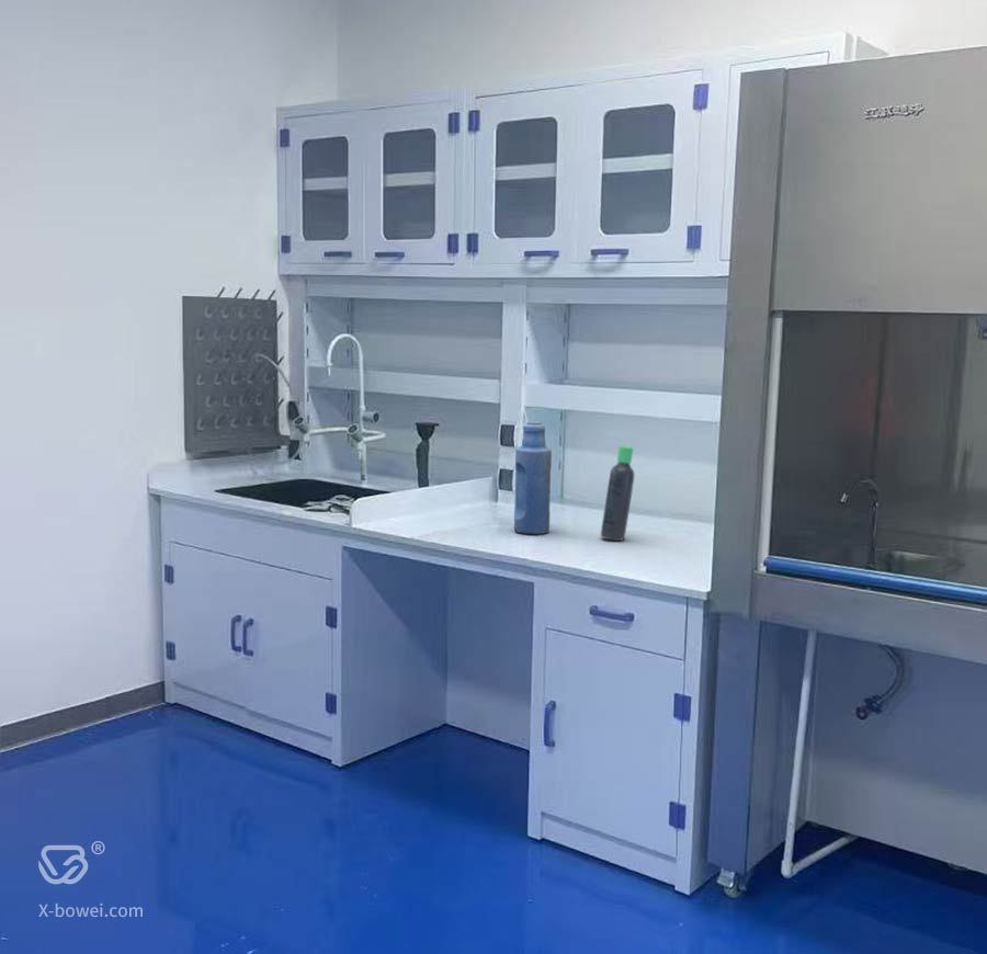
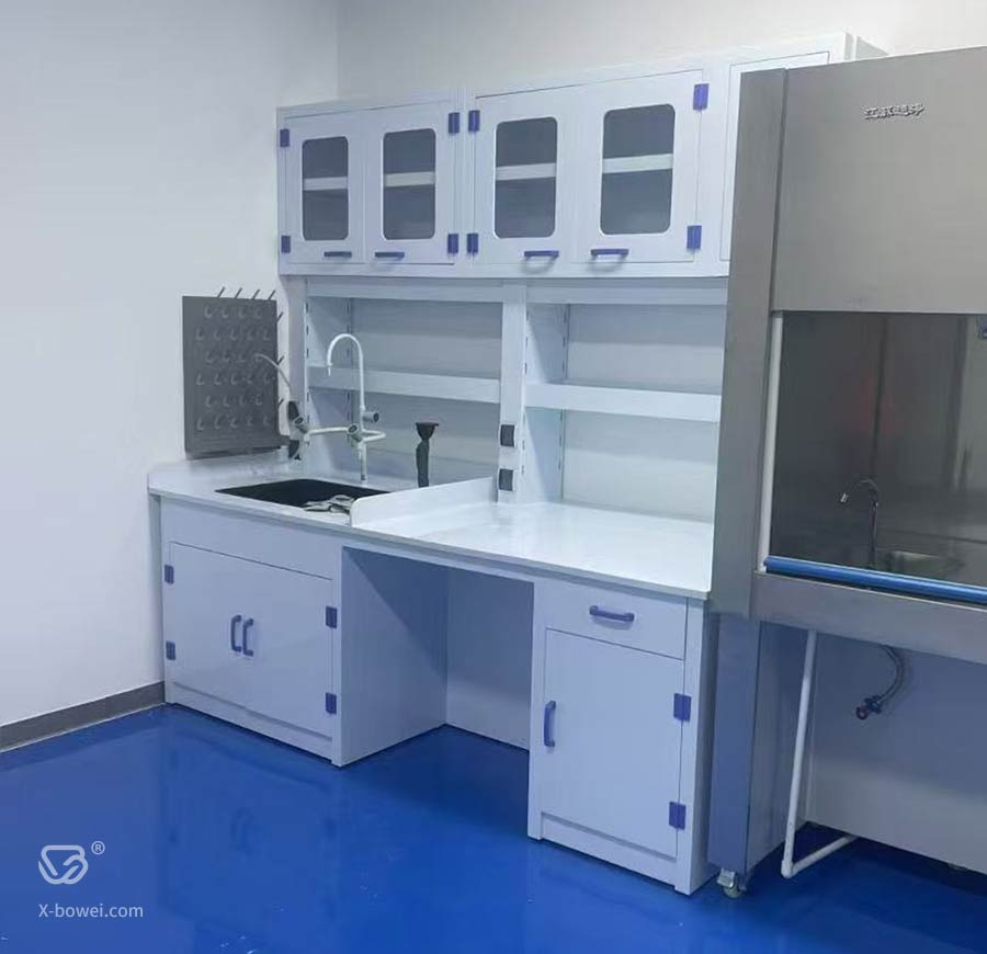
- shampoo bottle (617, 492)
- bottle (533, 476)
